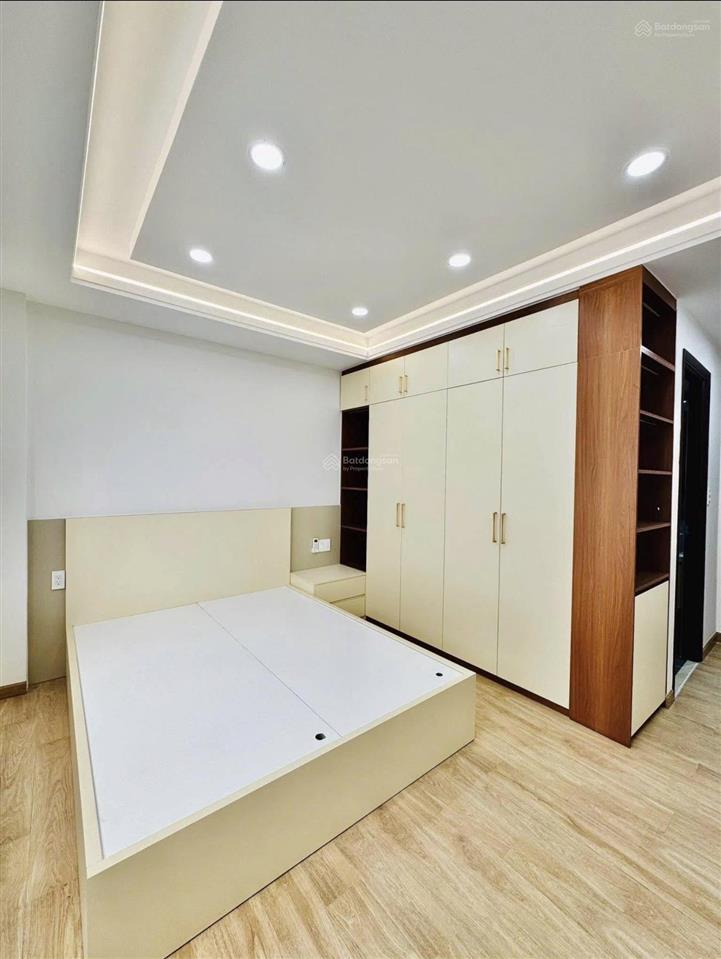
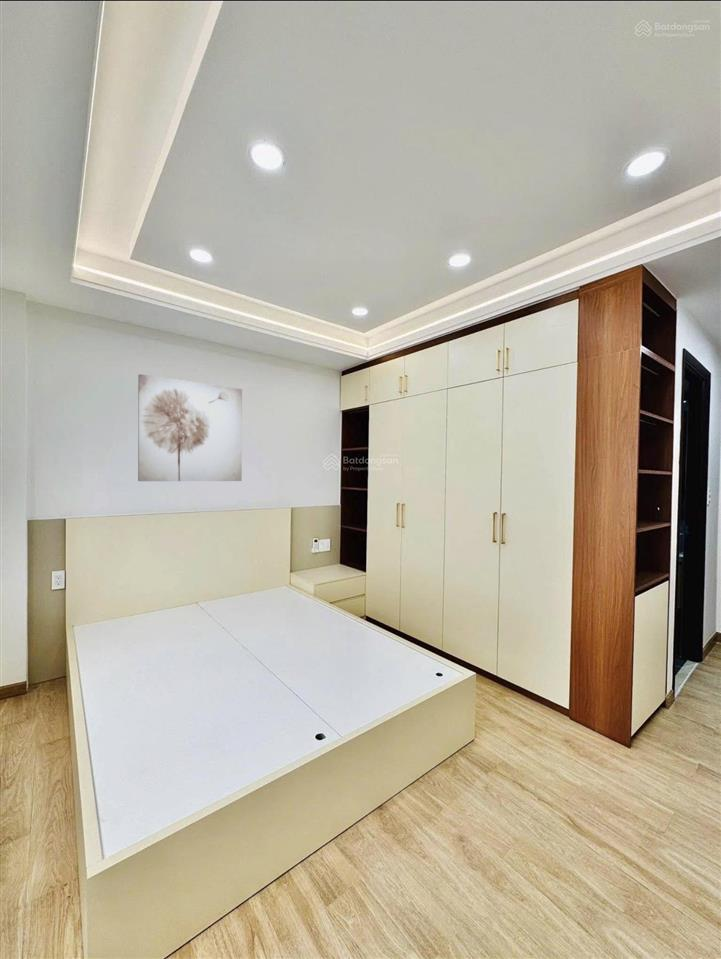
+ wall art (193, 431)
